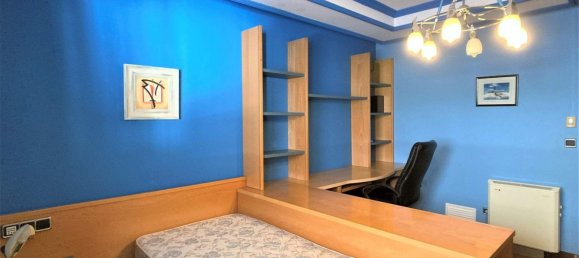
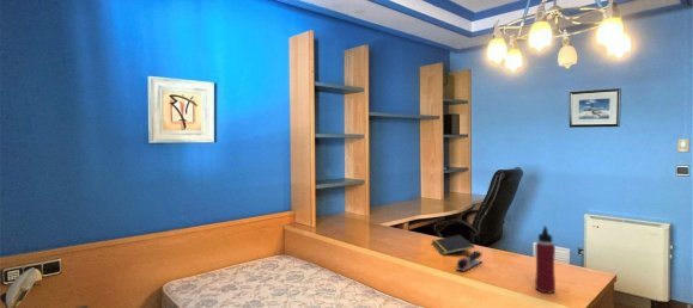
+ stapler (469, 260)
+ notepad (451, 244)
+ water bottle (545, 258)
